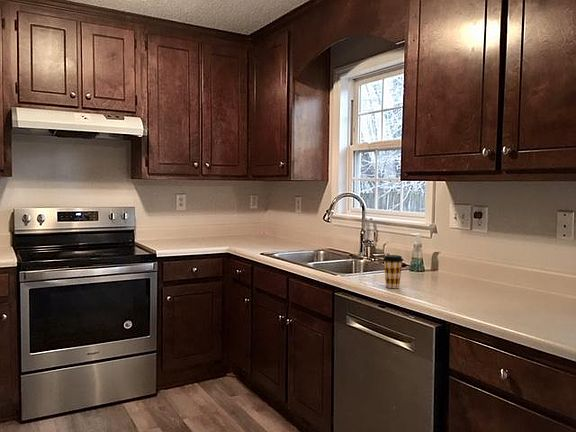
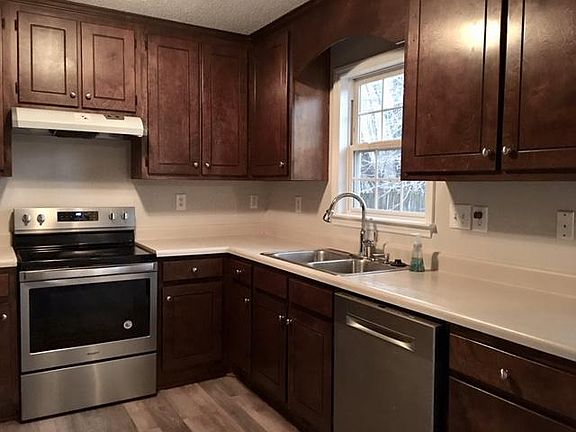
- coffee cup (392, 271)
